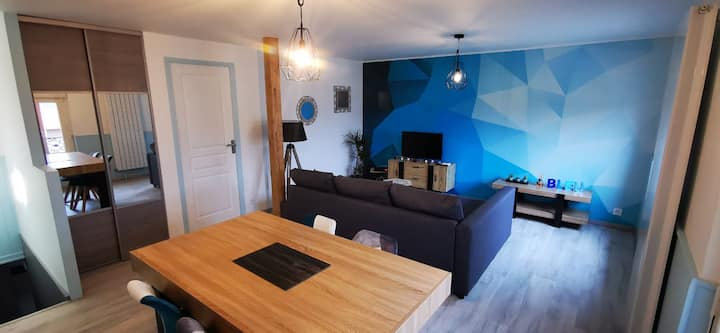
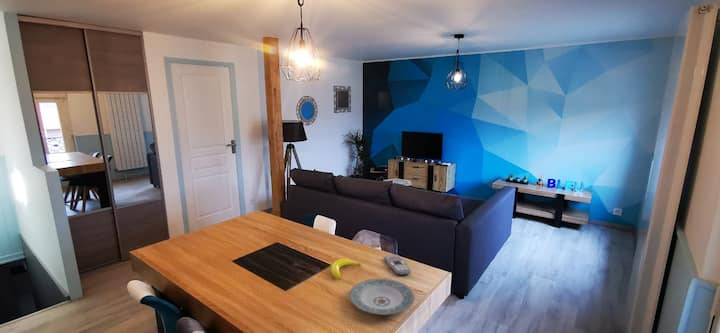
+ plate (381, 298)
+ remote control (397, 264)
+ banana (343, 265)
